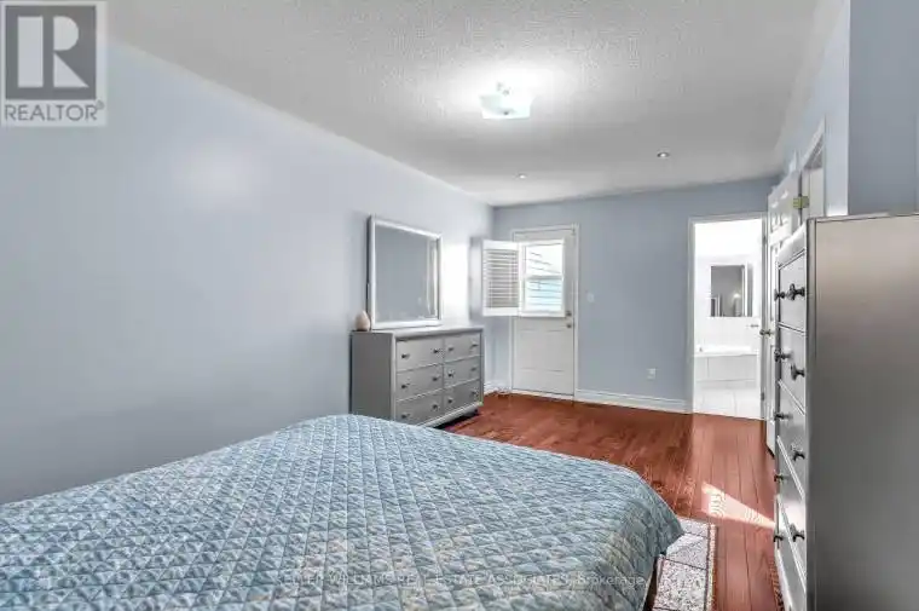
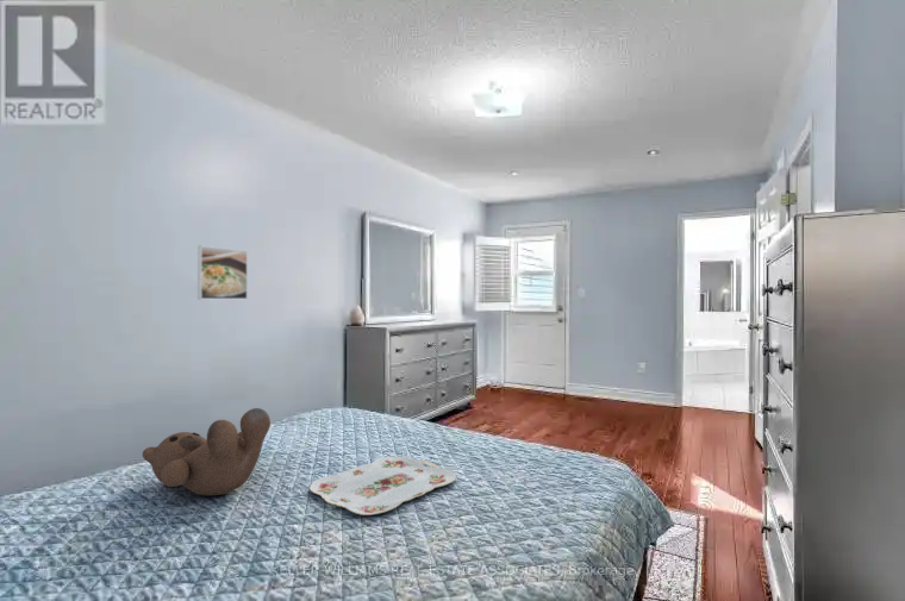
+ serving tray (385, 482)
+ teddy bear (204, 449)
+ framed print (223, 274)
